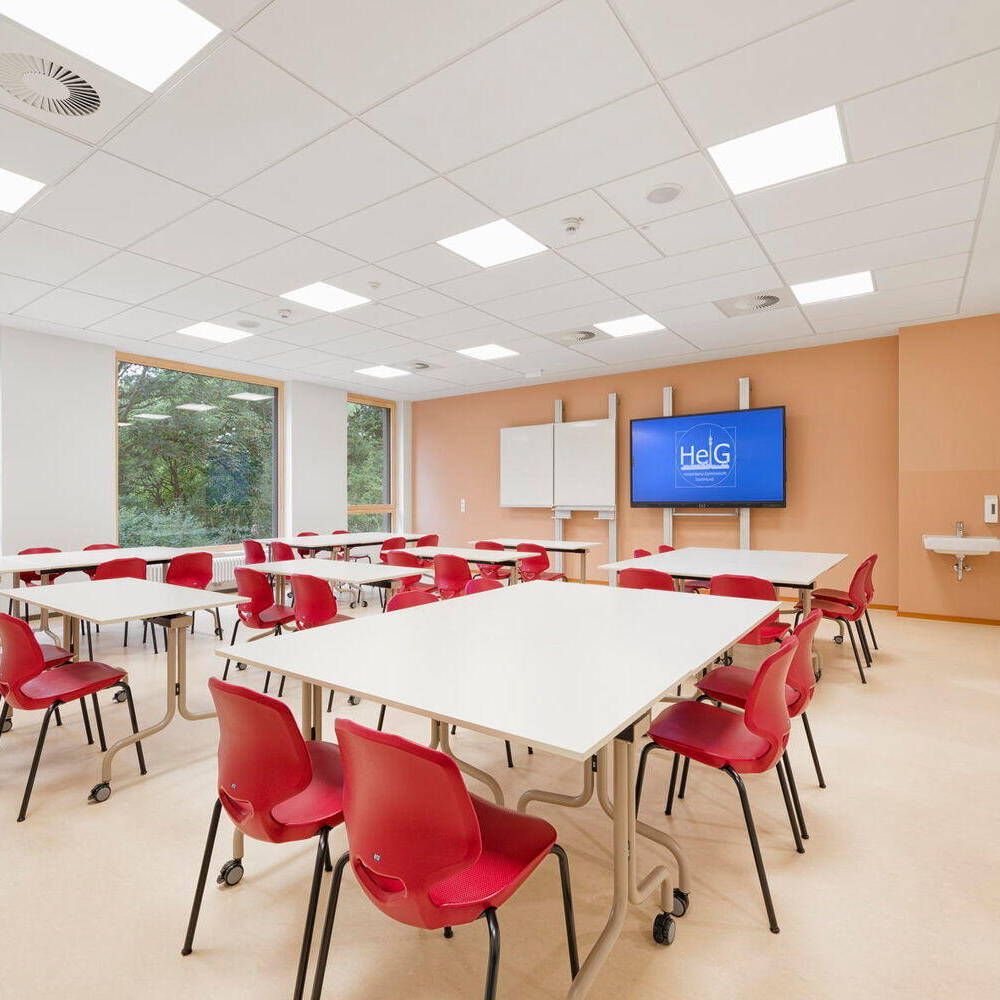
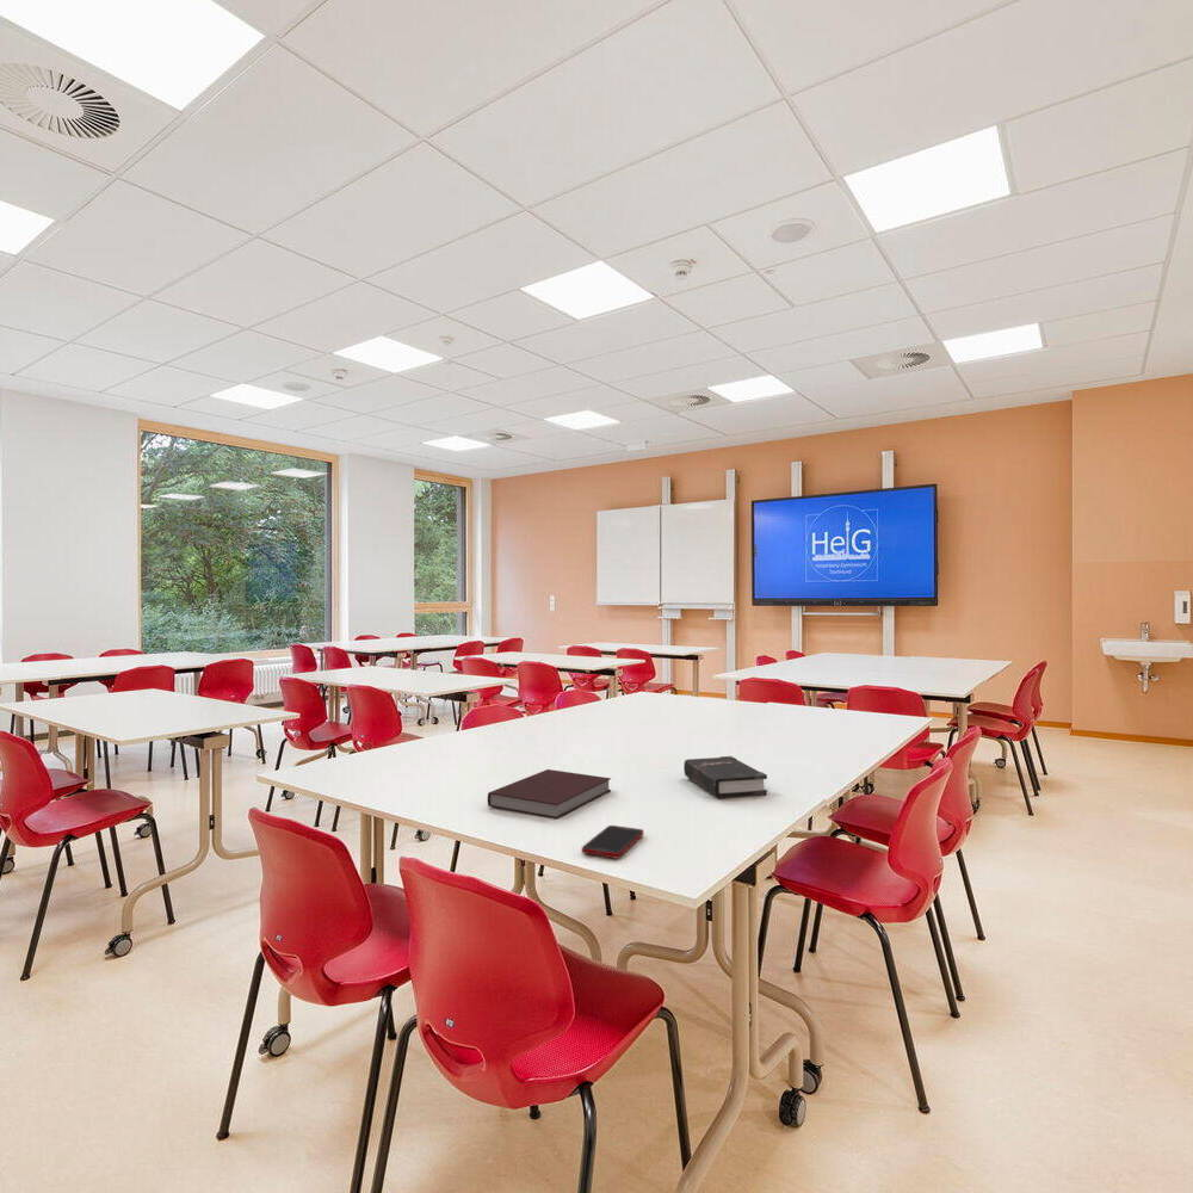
+ notebook (551, 791)
+ hardback book (723, 775)
+ cell phone (613, 841)
